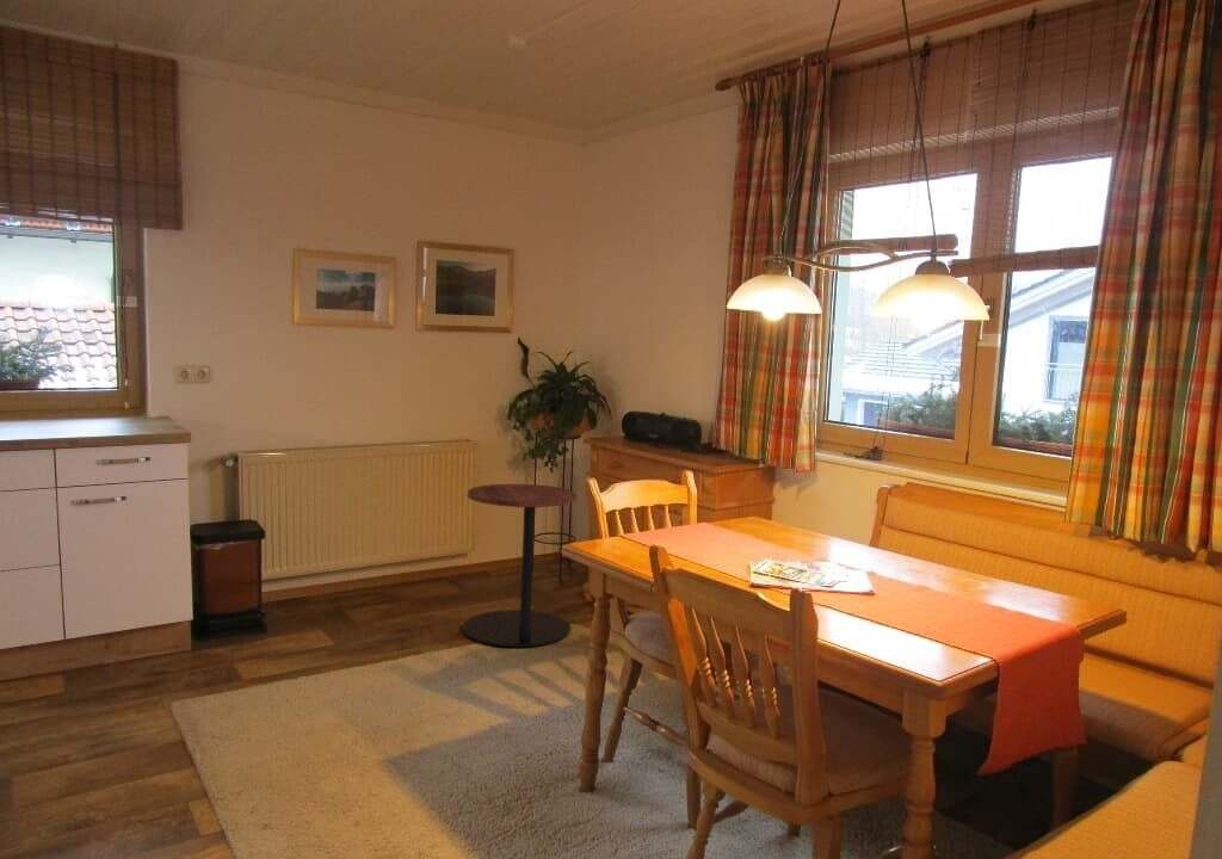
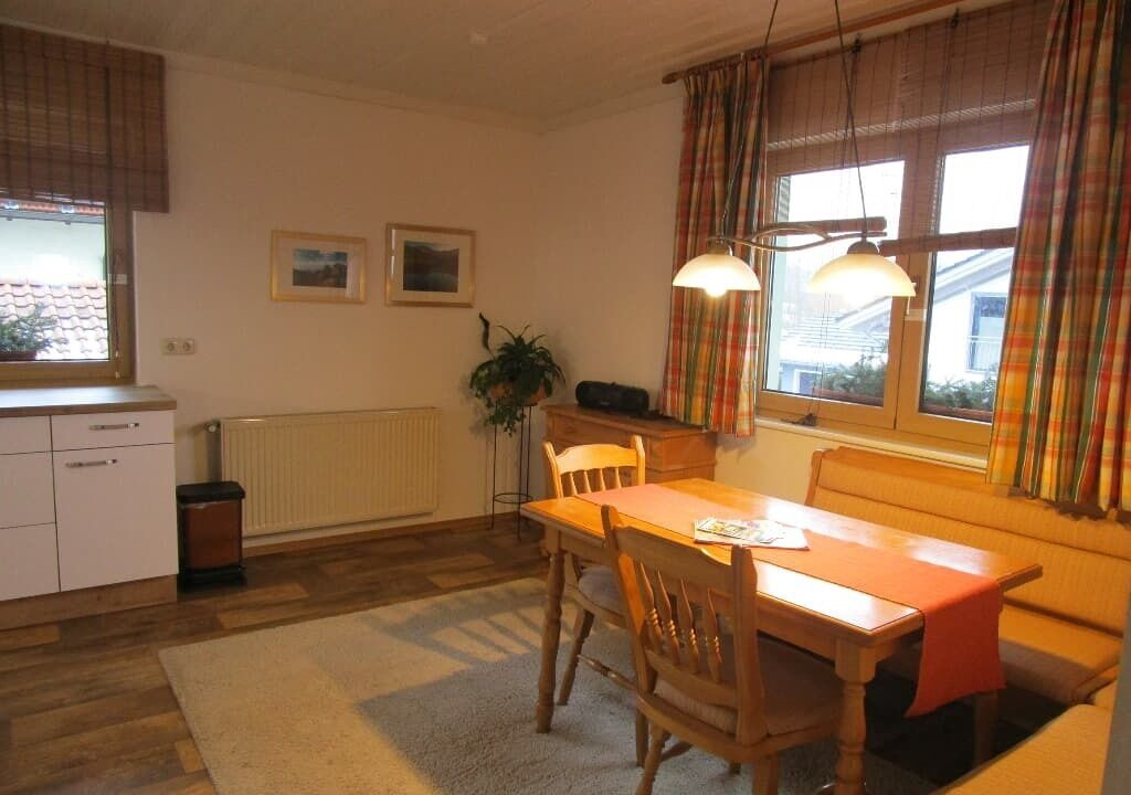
- side table (523, 561)
